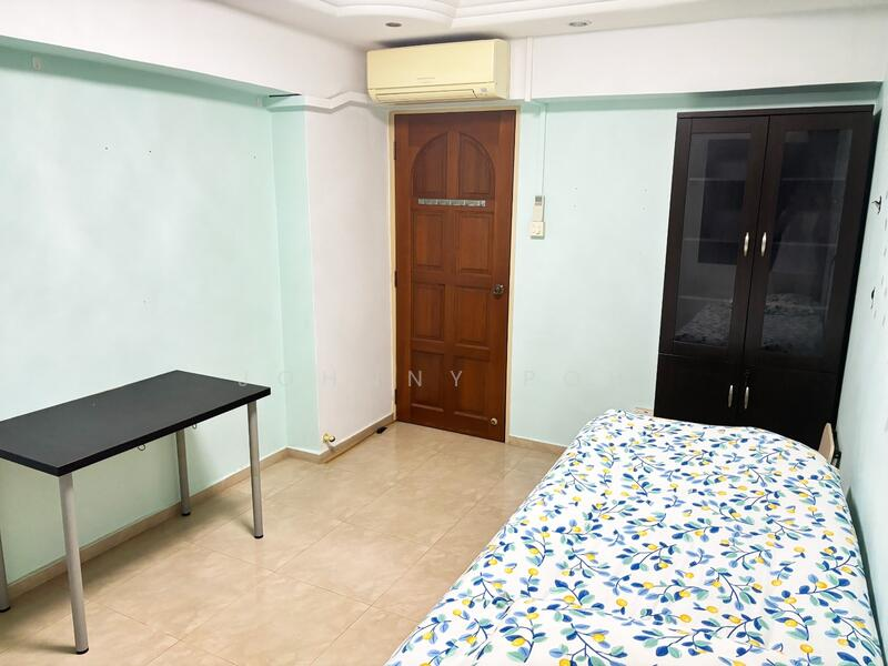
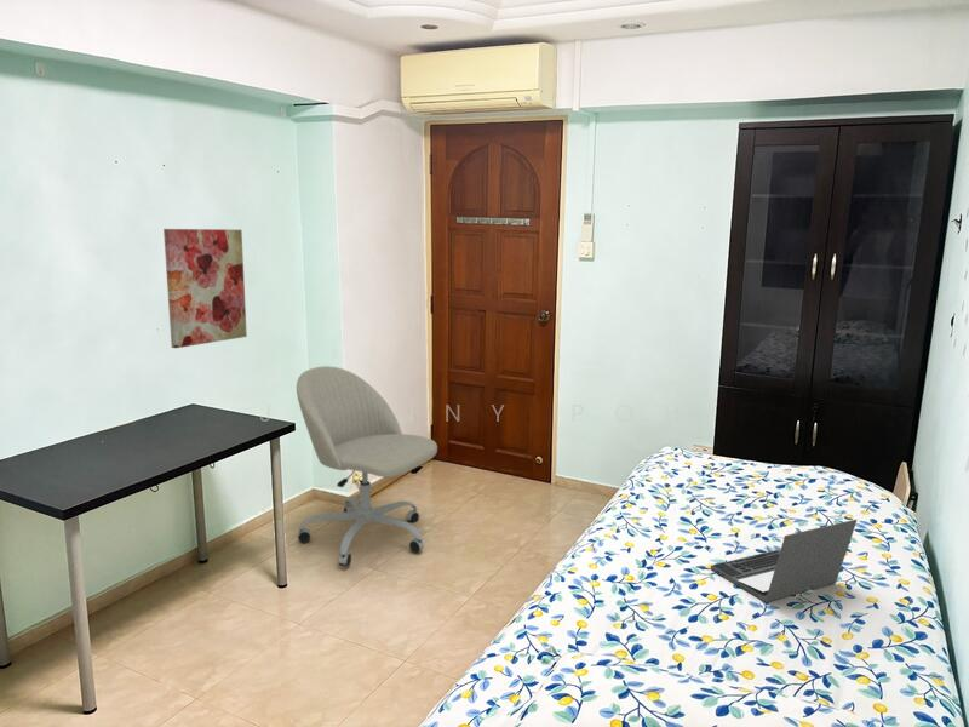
+ office chair (366, 458)
+ wall art (207, 286)
+ laptop (781, 546)
